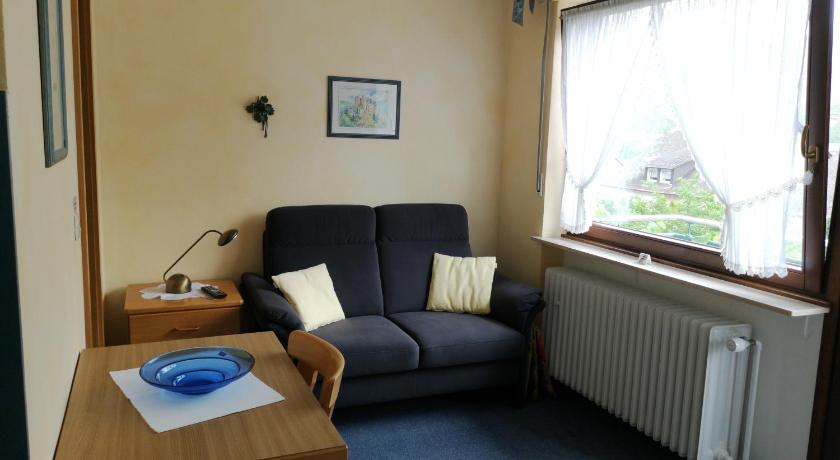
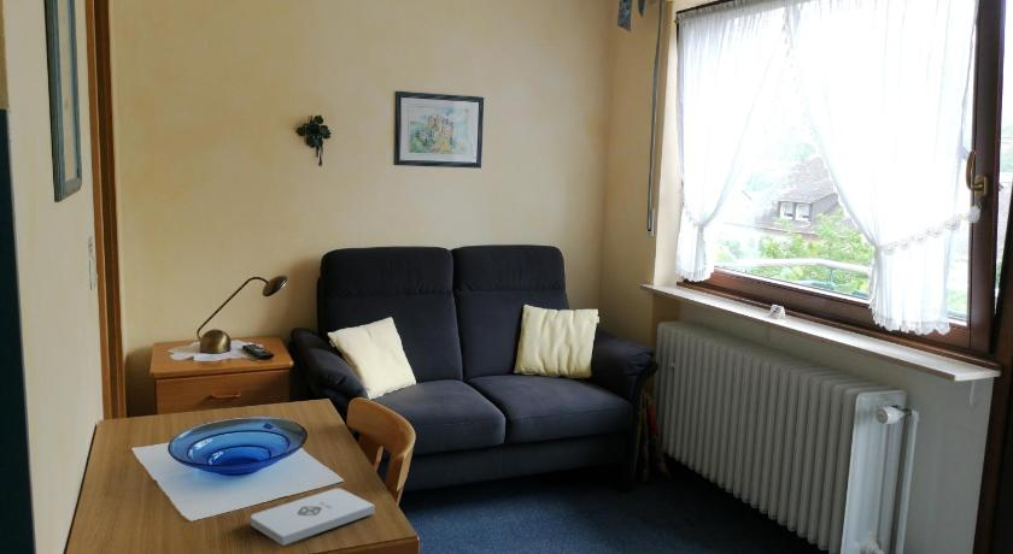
+ notepad (312, 514)
